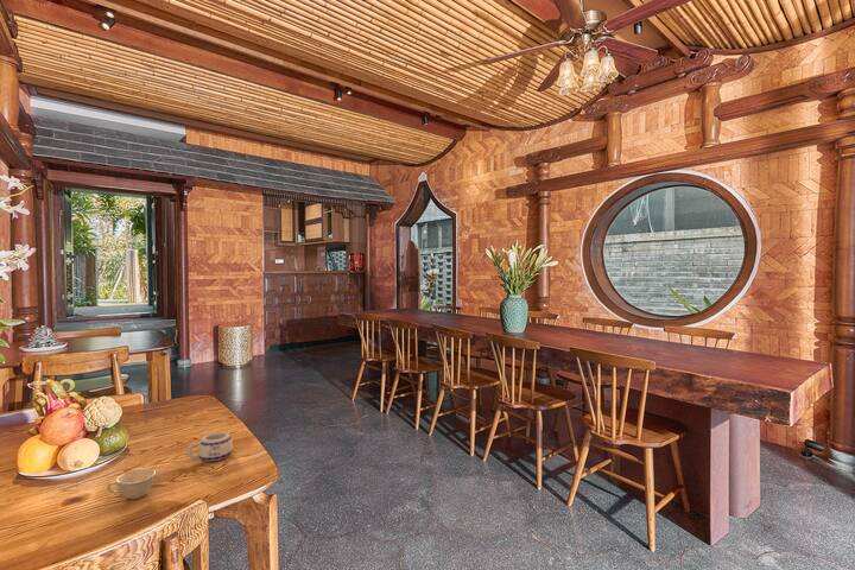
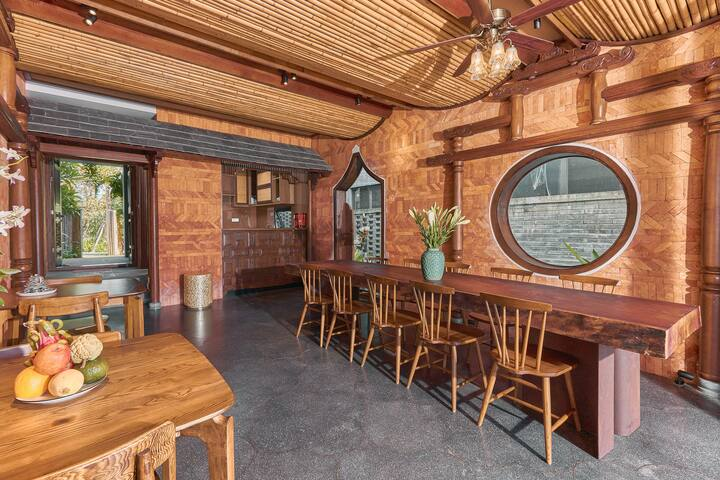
- mug (210, 446)
- teacup (132, 486)
